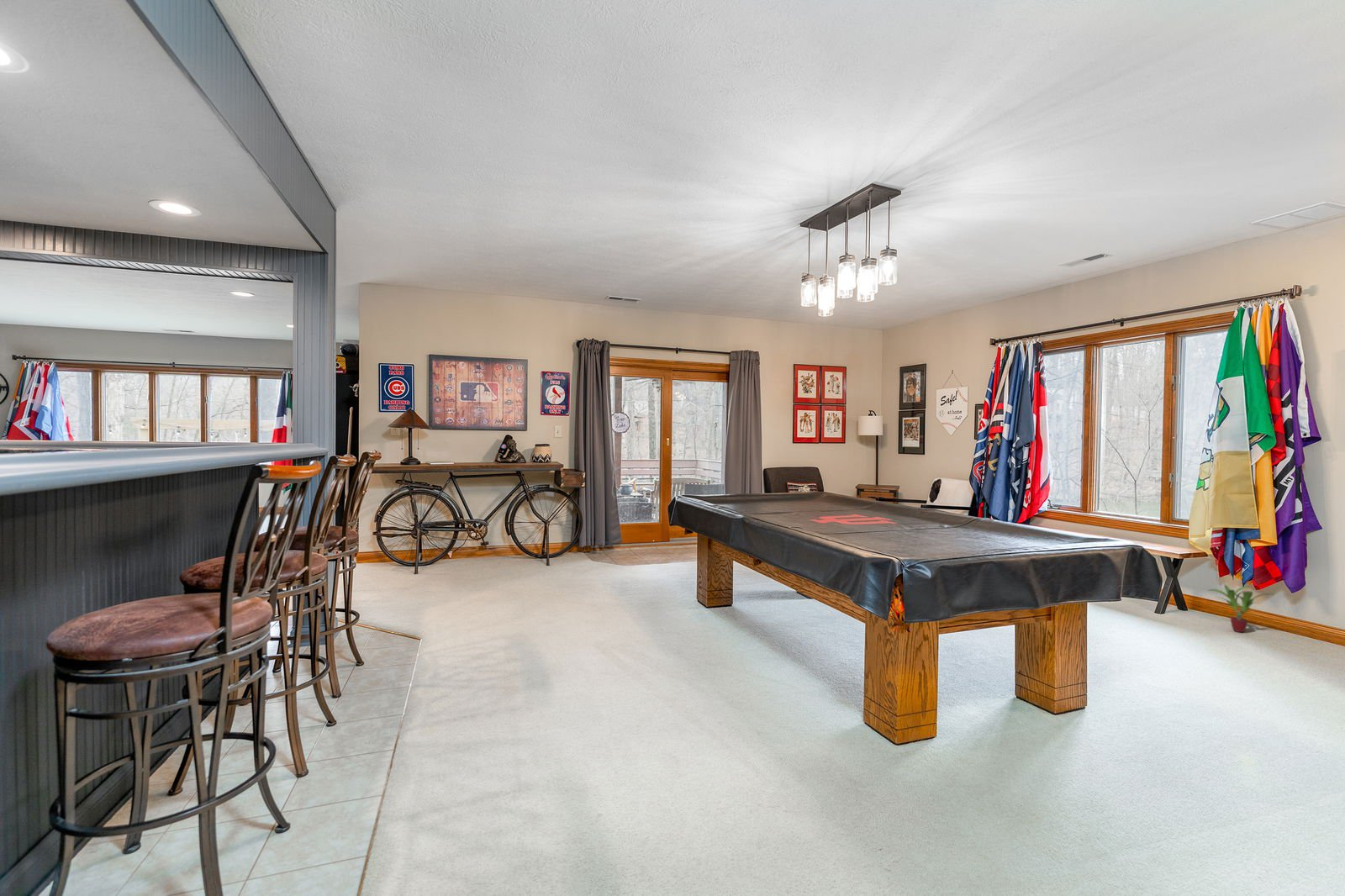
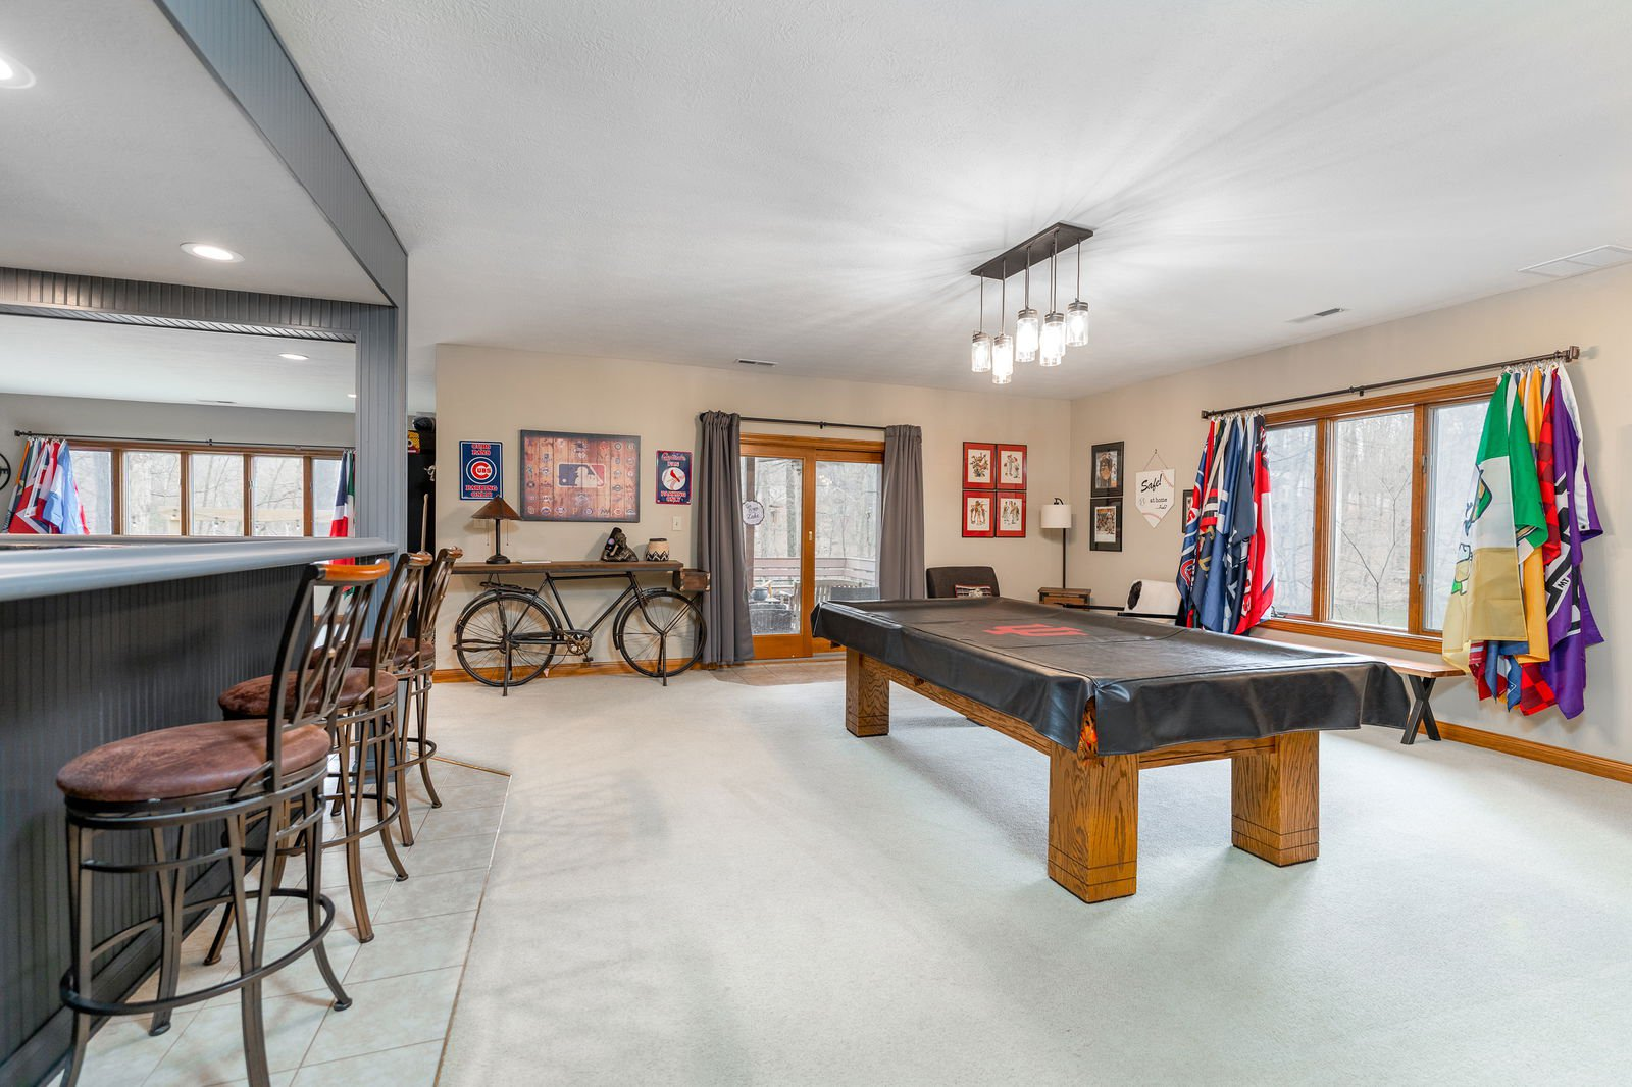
- potted plant (1238, 609)
